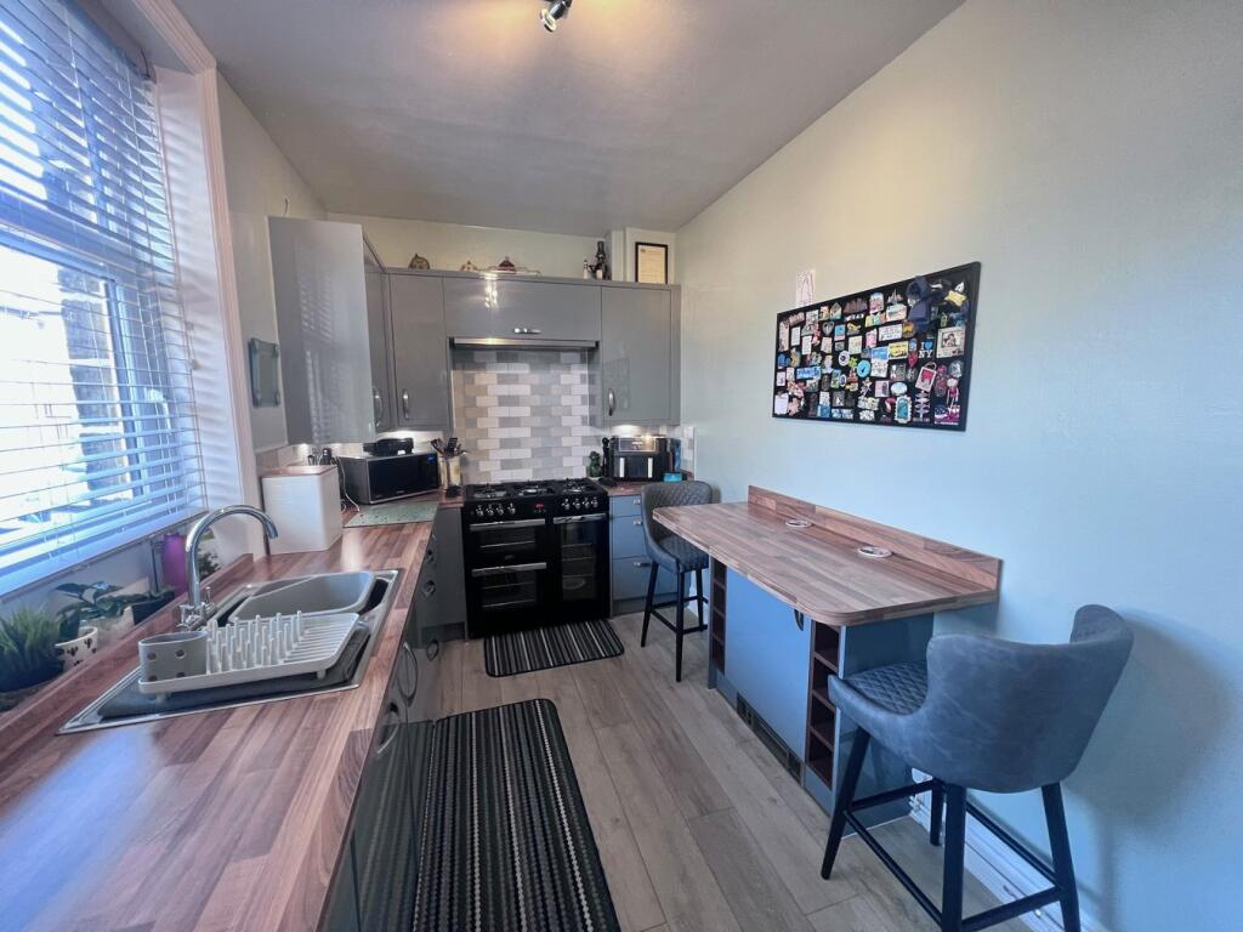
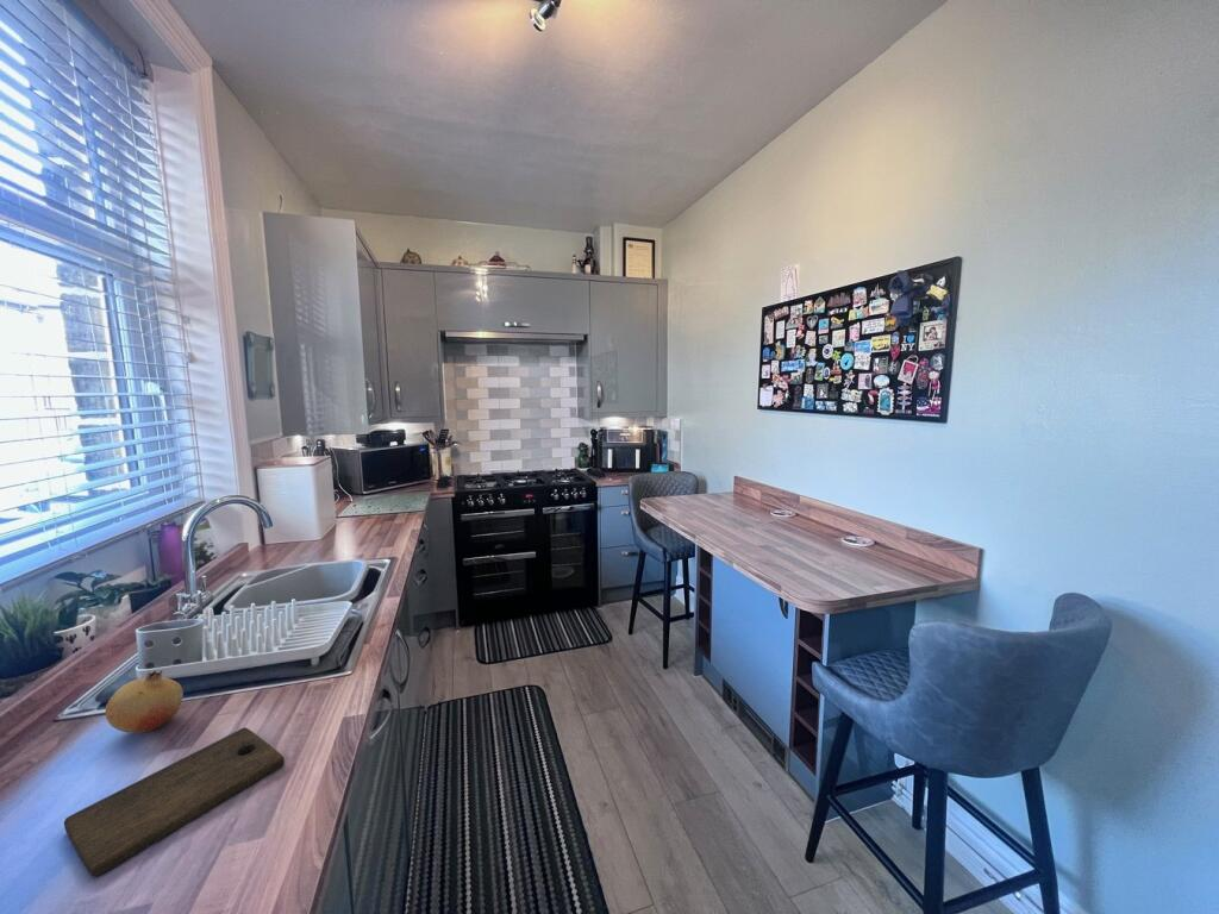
+ fruit (145, 700)
+ cutting board (182, 789)
